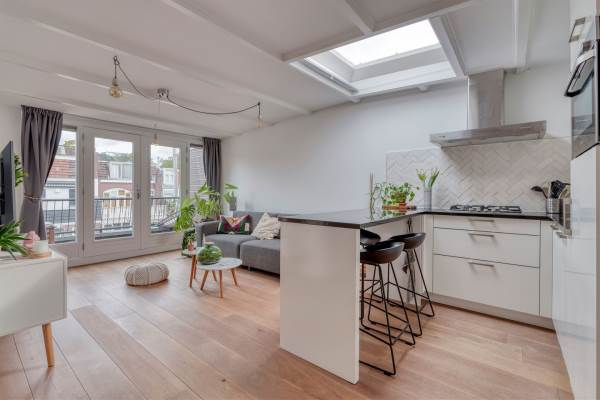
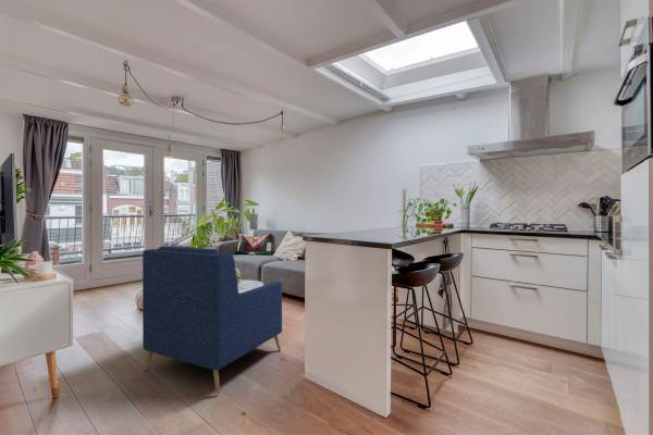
+ armchair (218, 301)
